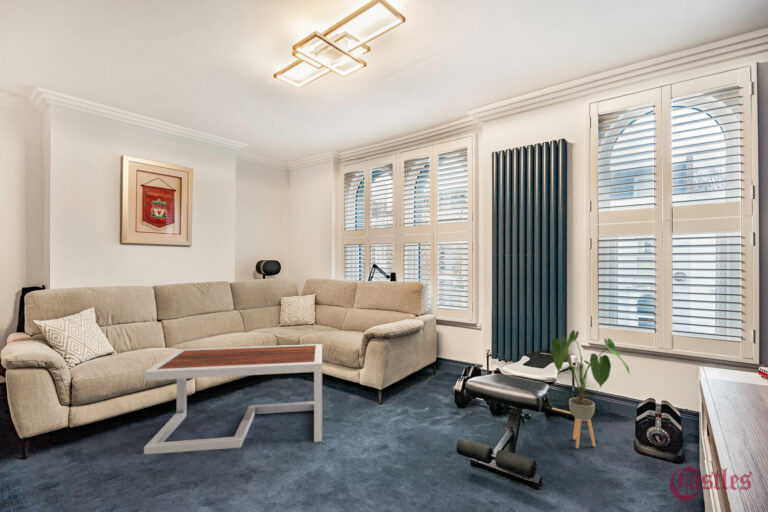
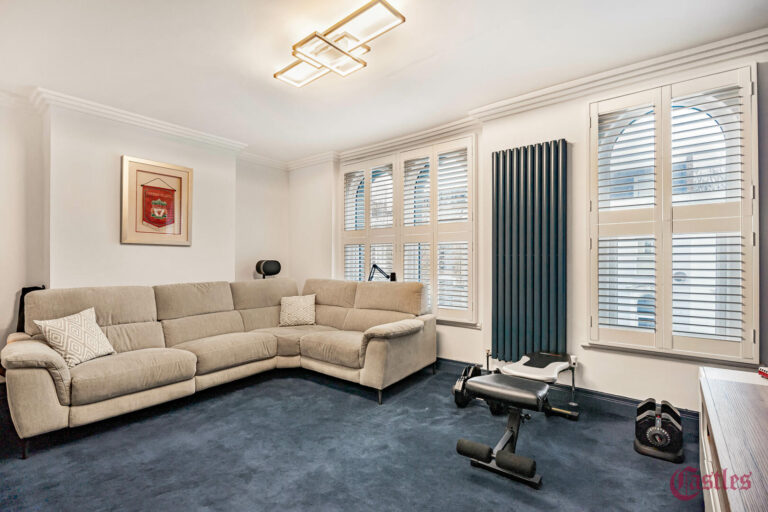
- house plant (587, 392)
- coffee table (249, 405)
